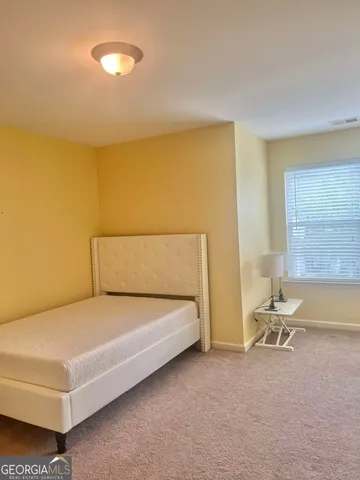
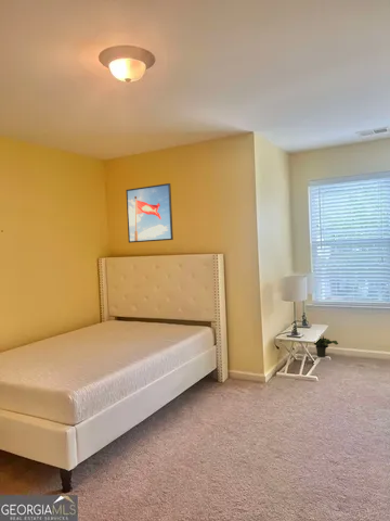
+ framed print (148, 214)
+ potted plant (323, 343)
